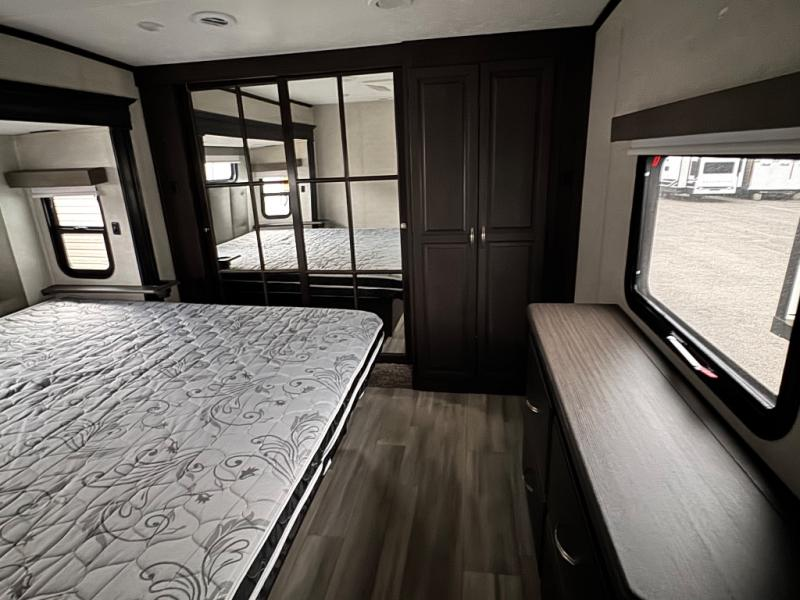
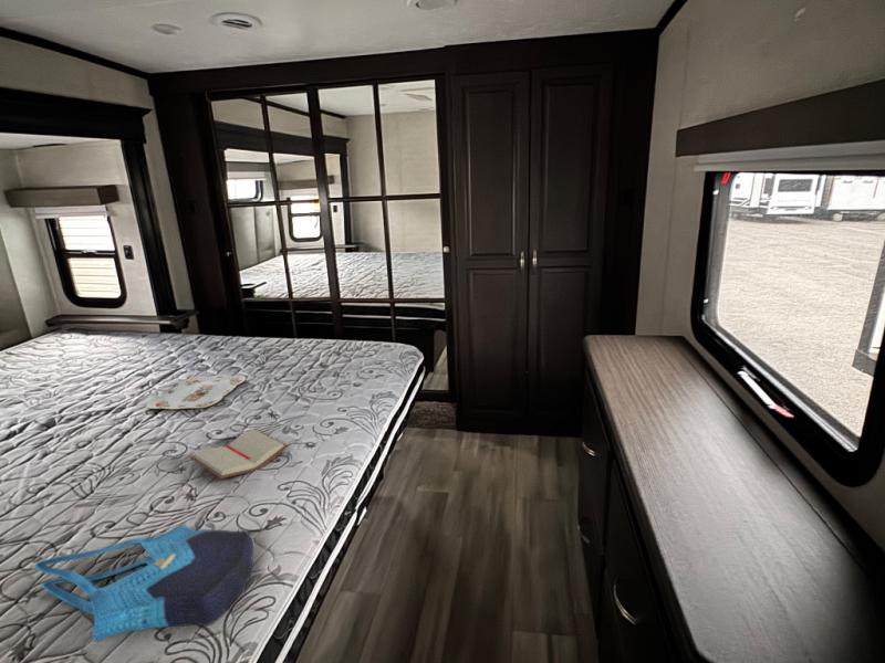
+ paperback book (240, 453)
+ tote bag (140, 573)
+ serving tray (199, 391)
